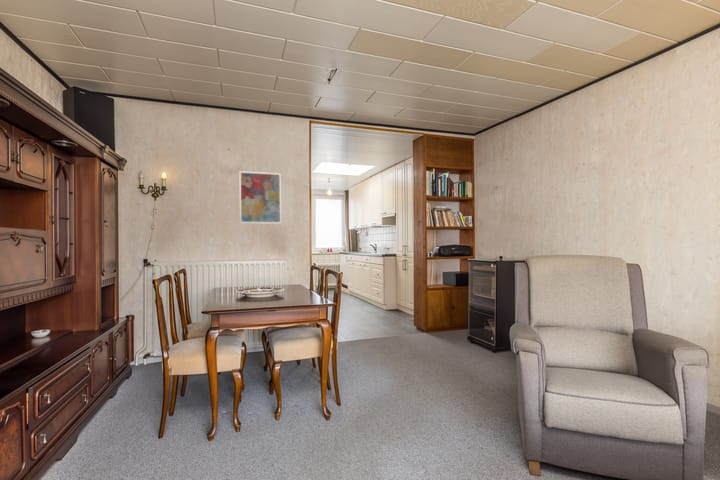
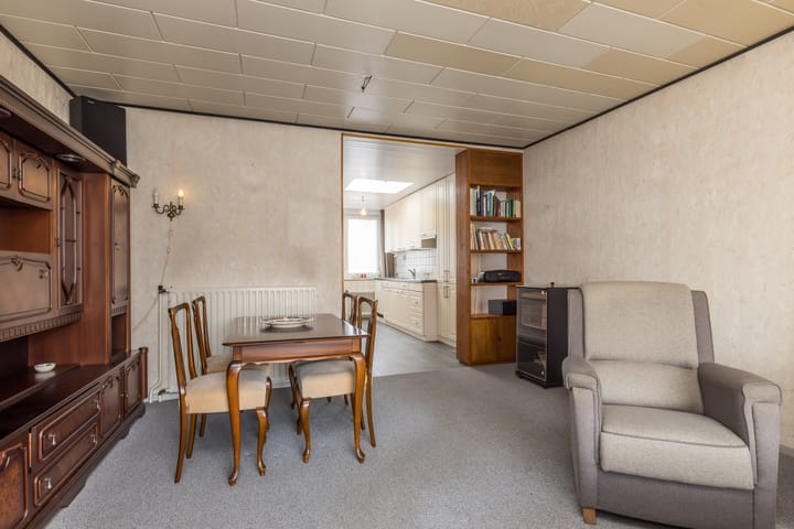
- wall art (260, 197)
